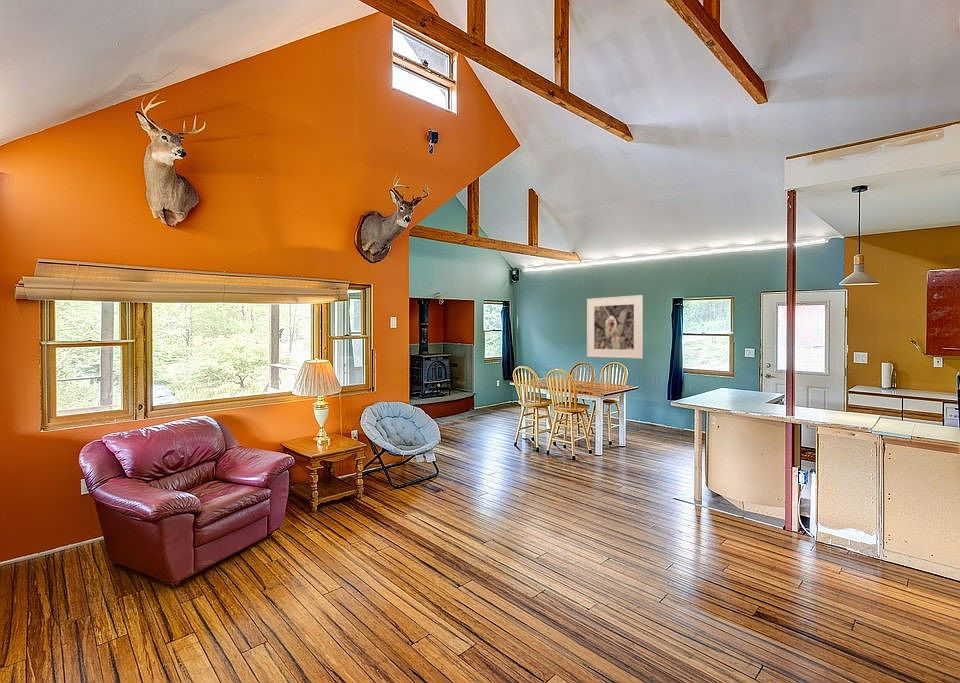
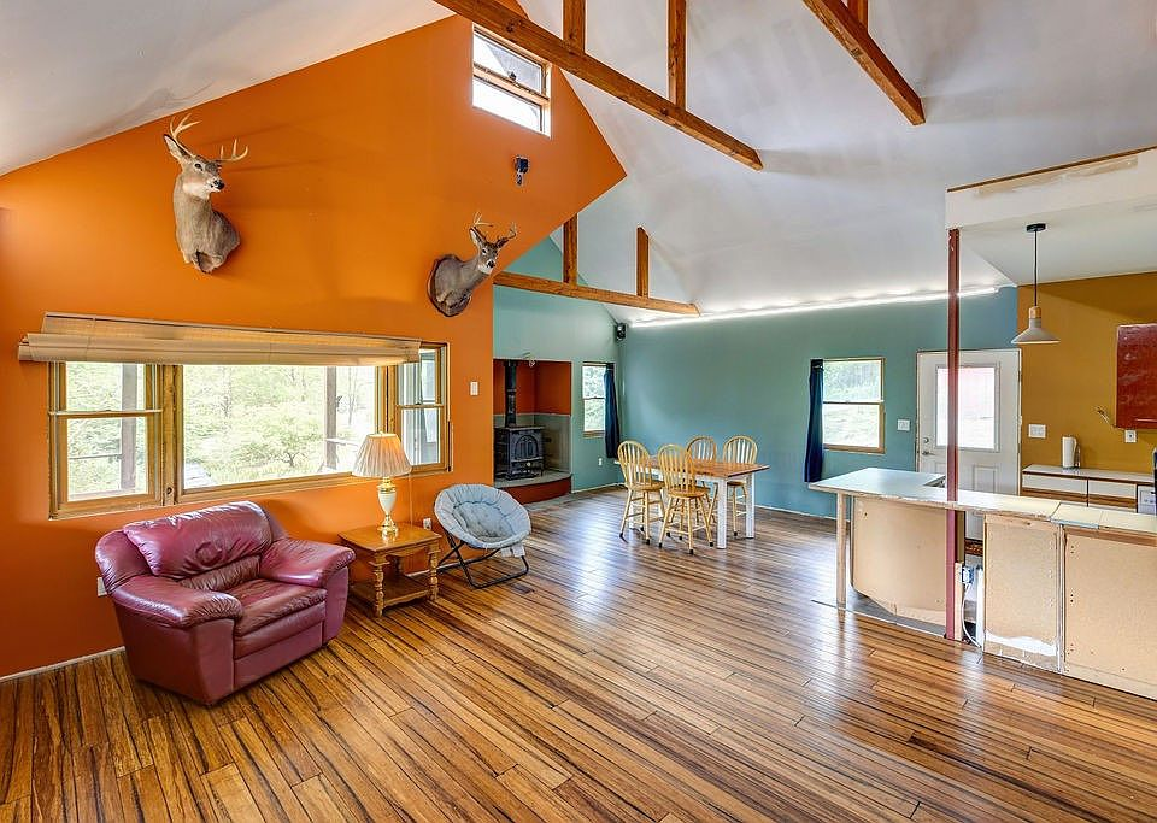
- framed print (613, 327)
